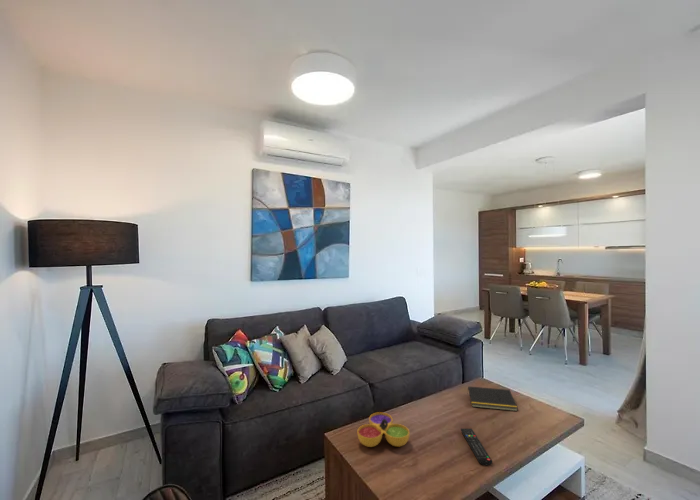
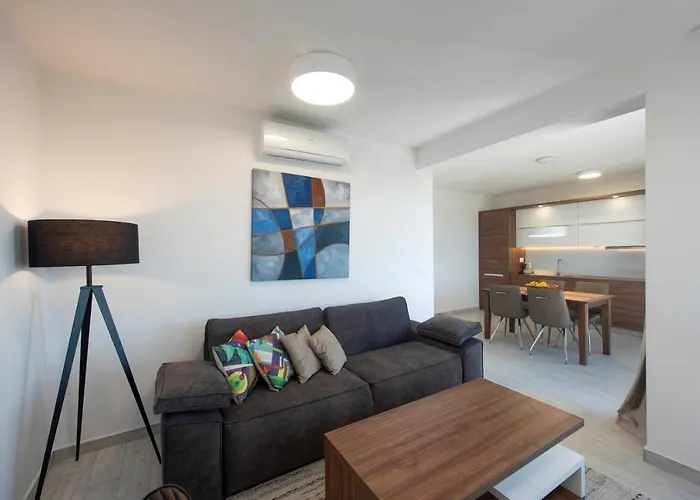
- remote control (475, 445)
- notepad (491, 398)
- decorative bowl (379, 429)
